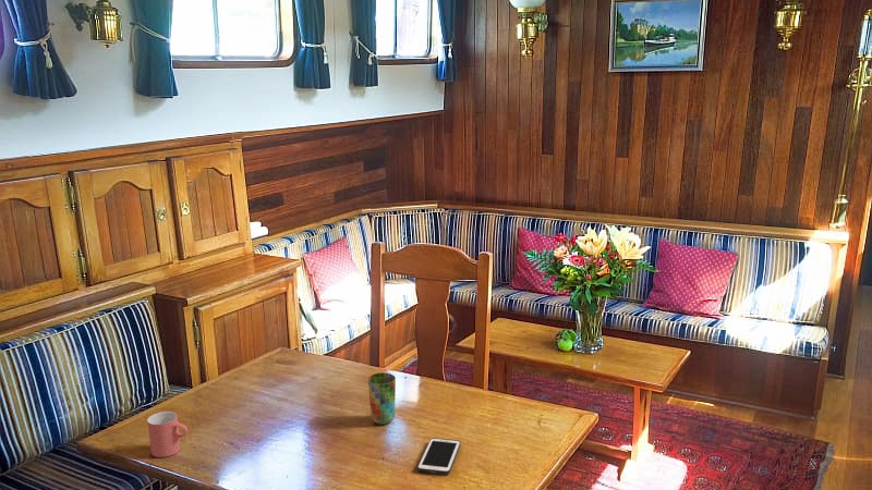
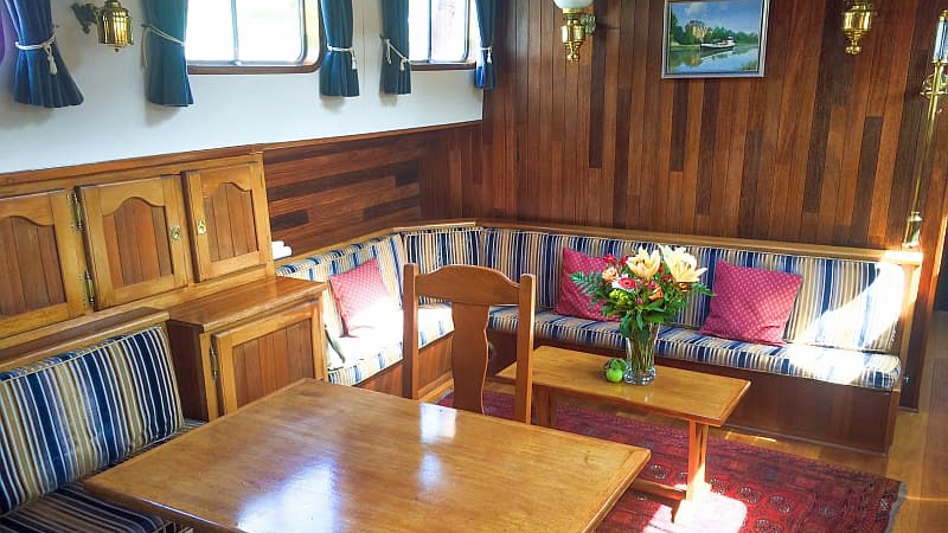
- cup (382, 399)
- cup (169, 434)
- cell phone (439, 455)
